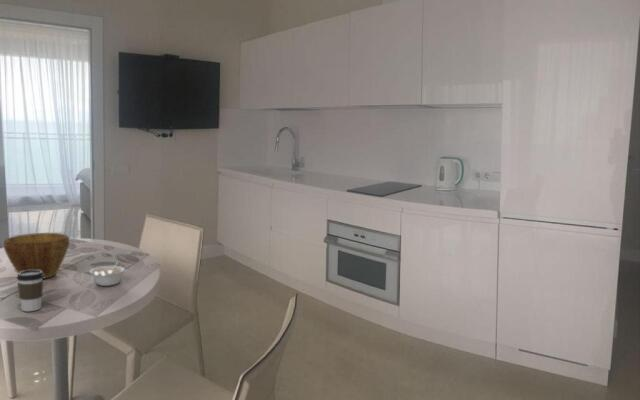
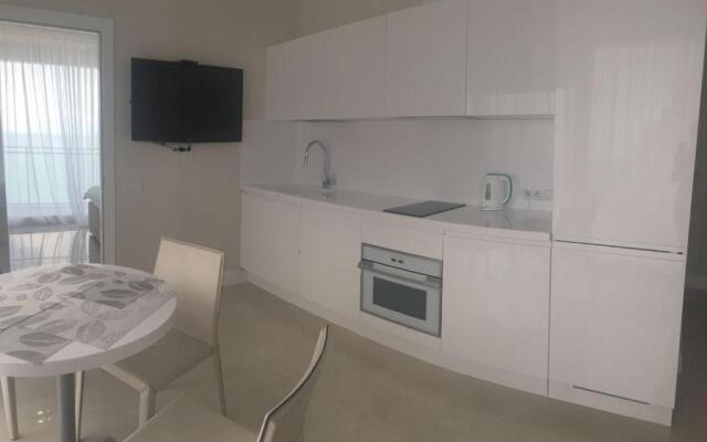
- legume (107, 274)
- coffee cup (30, 290)
- bowl (37, 256)
